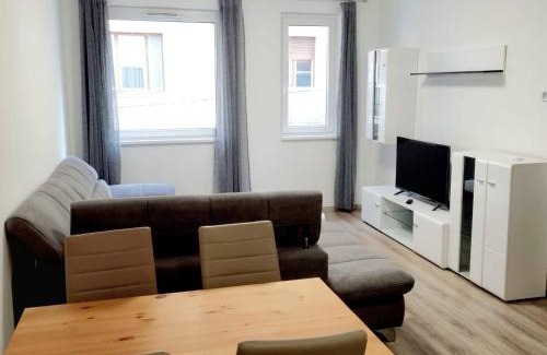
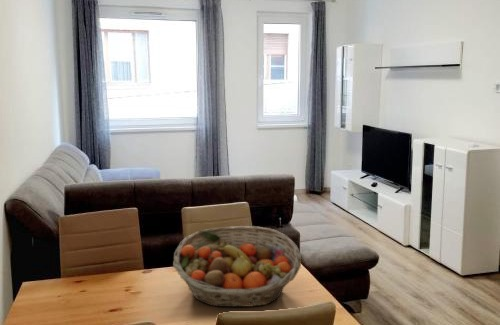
+ fruit basket (237, 265)
